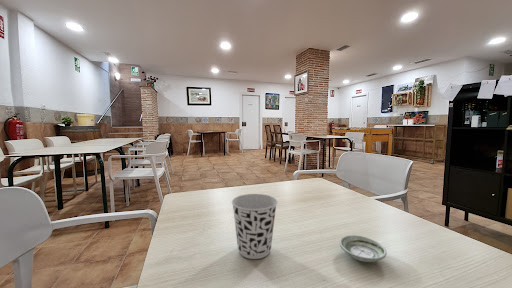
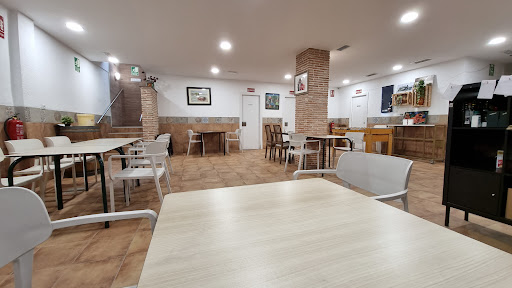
- cup (254, 225)
- saucer (361, 250)
